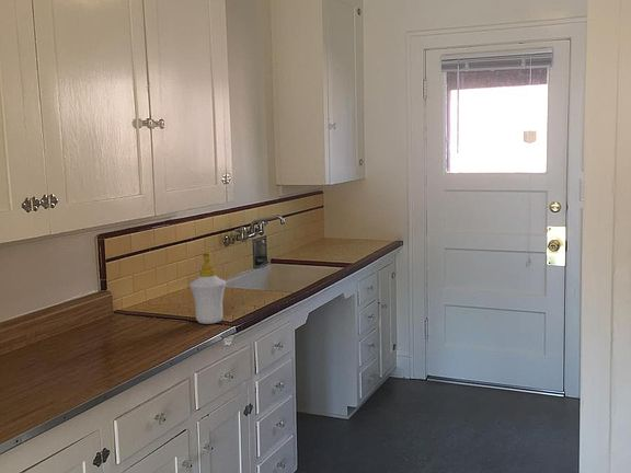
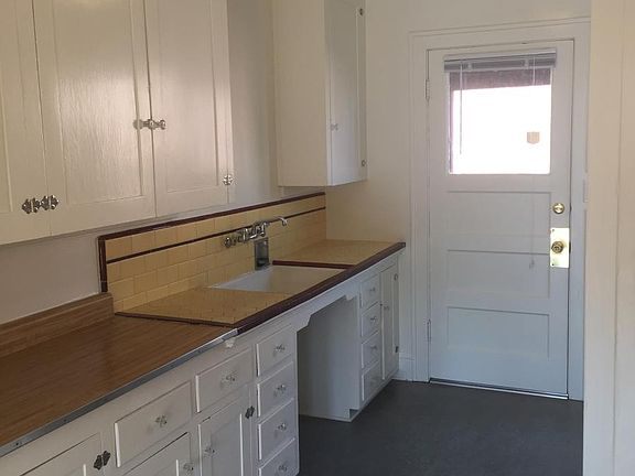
- soap bottle (207, 287)
